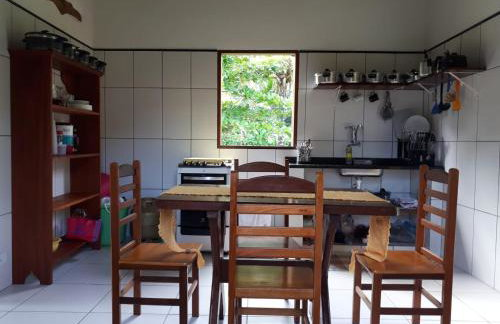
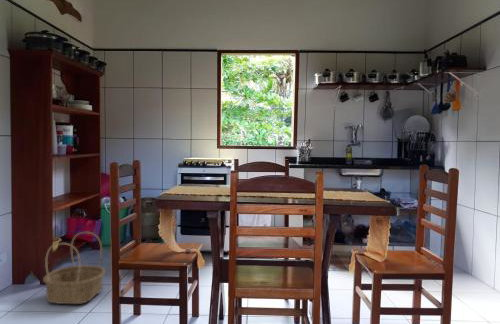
+ basket (75, 267)
